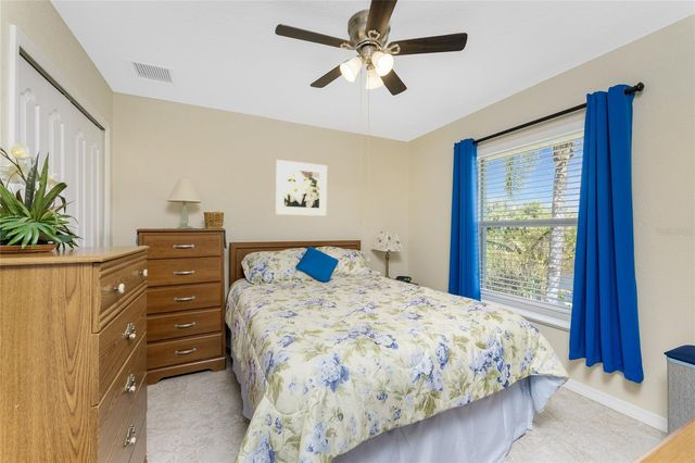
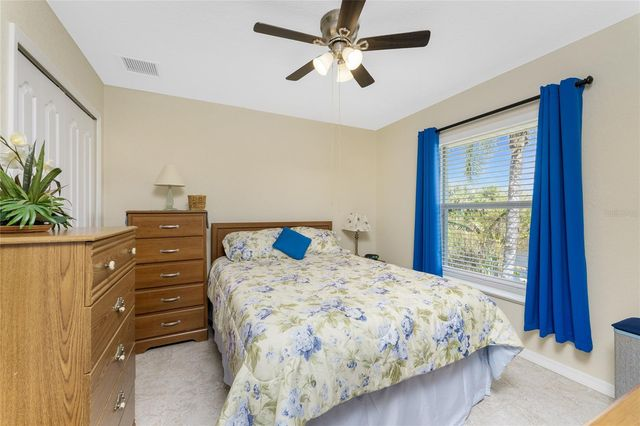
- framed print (302, 189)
